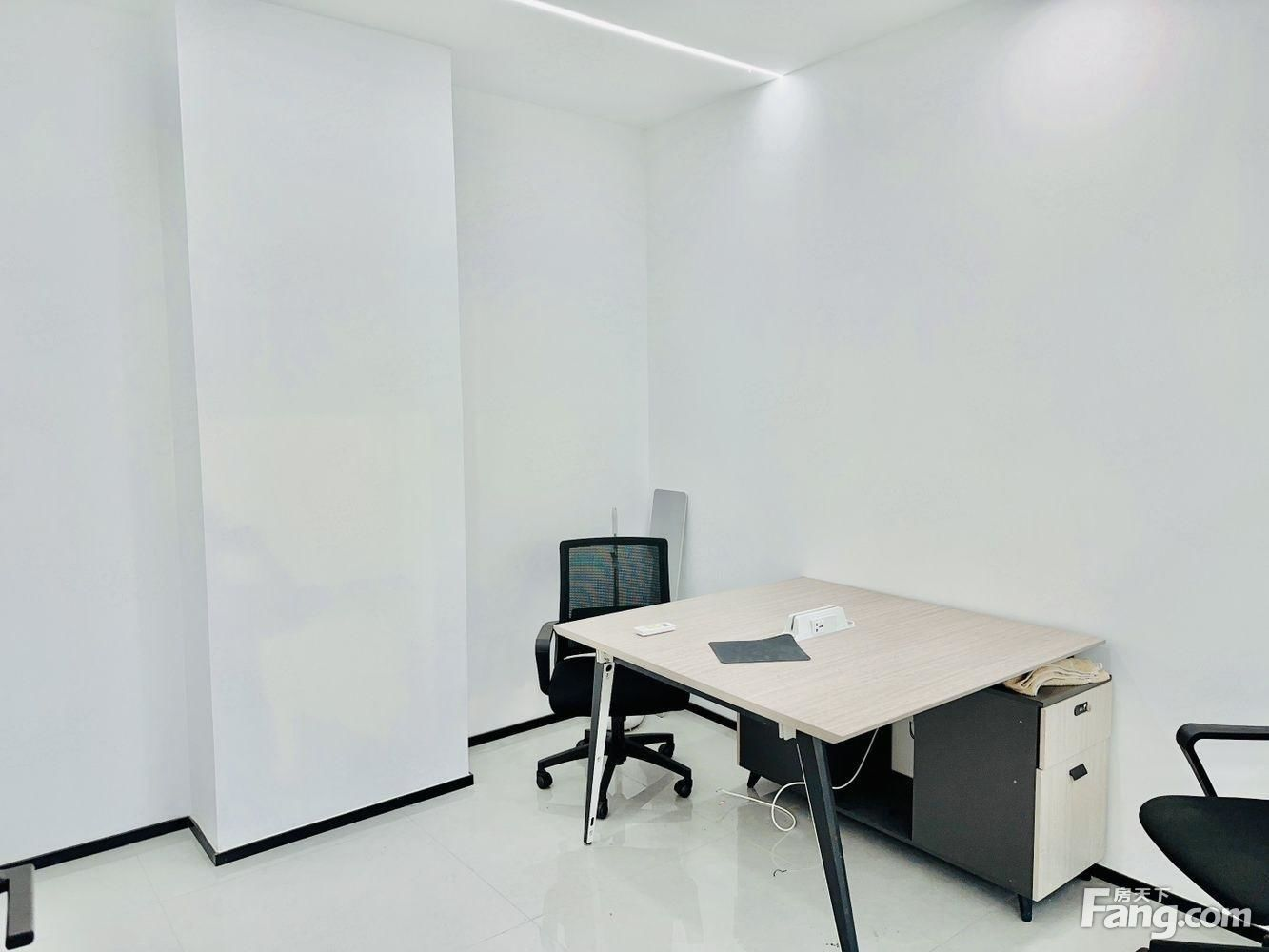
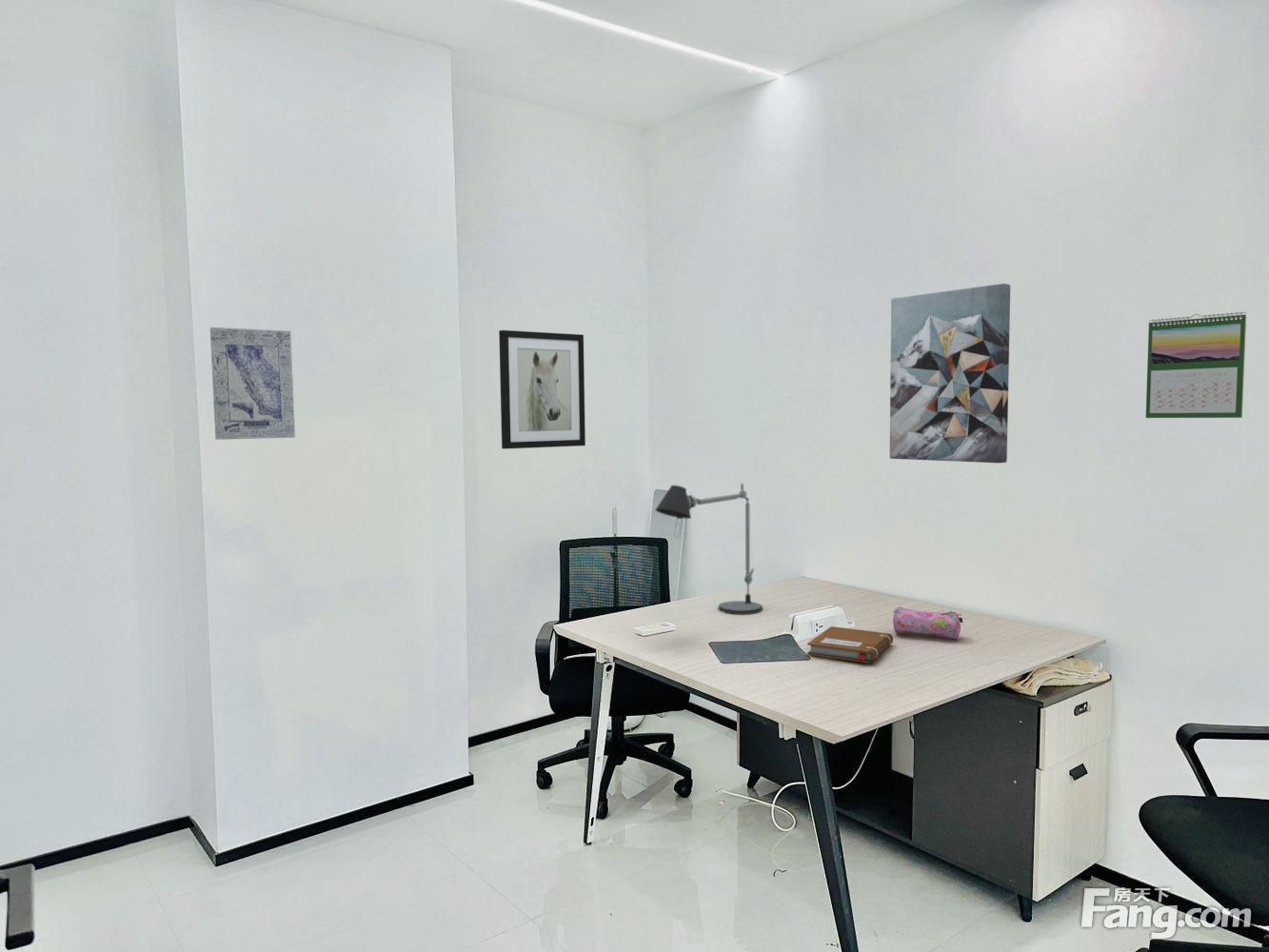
+ wall art (253, 384)
+ pencil case (926, 622)
+ calendar (1194, 366)
+ wall art (946, 376)
+ notebook (850, 645)
+ desk lamp (745, 550)
+ wall art (544, 389)
